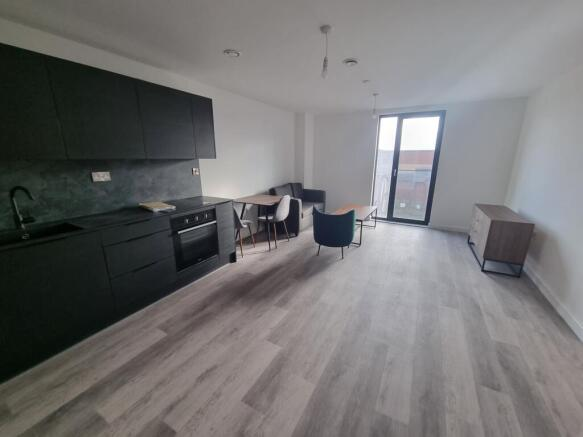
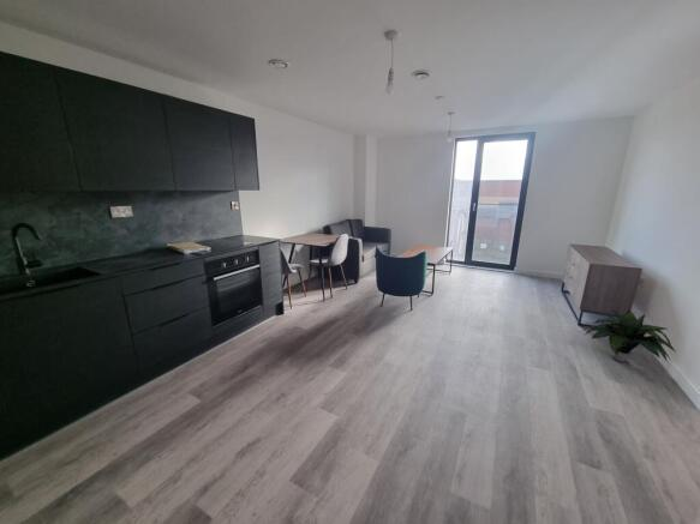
+ potted plant (626, 336)
